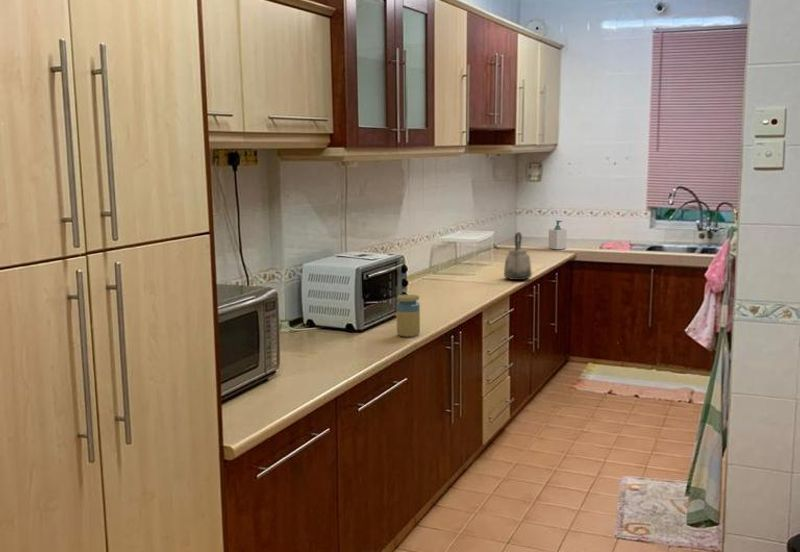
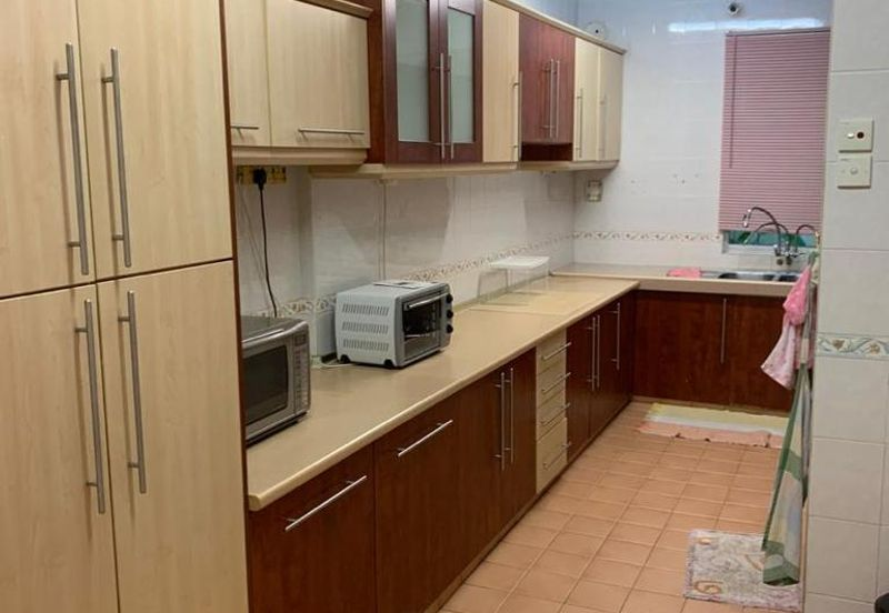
- kettle (518, 255)
- jar (408, 315)
- soap bottle (557, 234)
